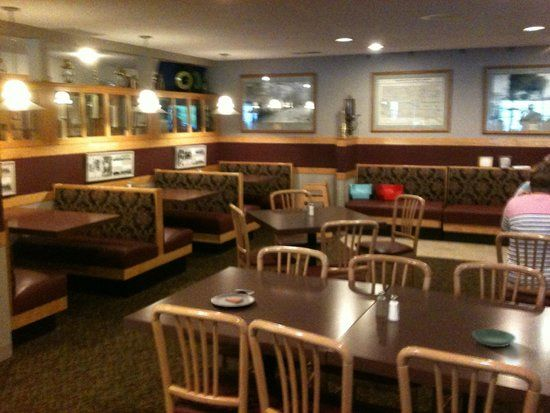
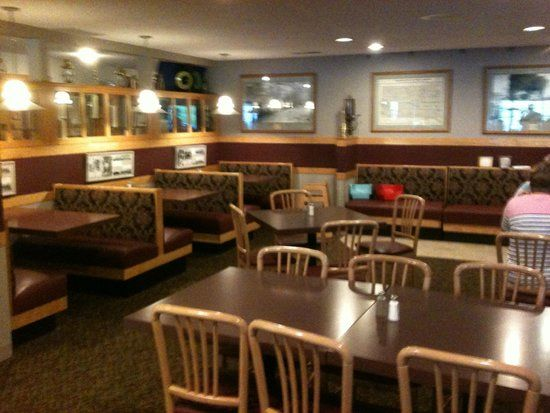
- dinner plate (236, 297)
- saucer (493, 338)
